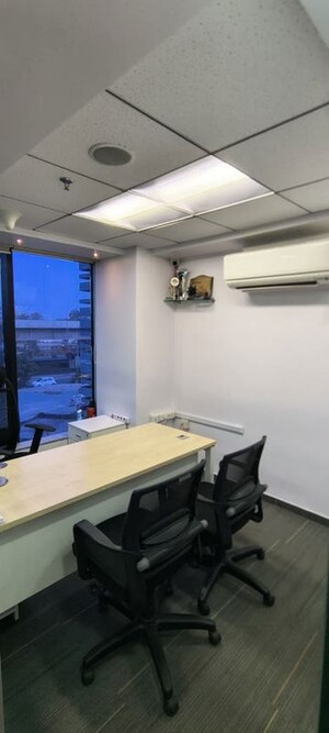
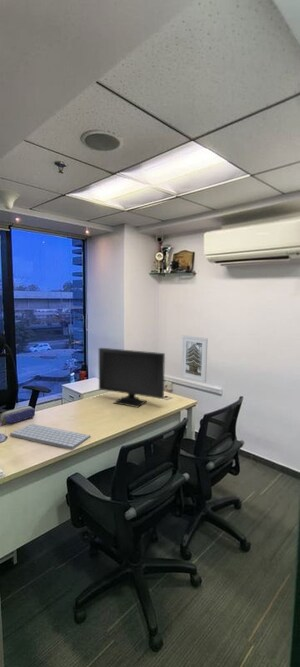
+ computer keyboard (50, 434)
+ pencil case (17, 414)
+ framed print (193, 358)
+ computer monitor (129, 376)
